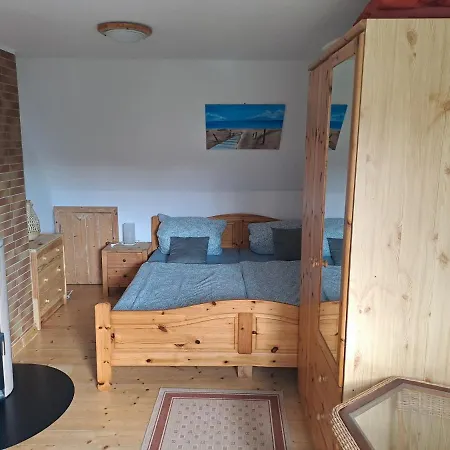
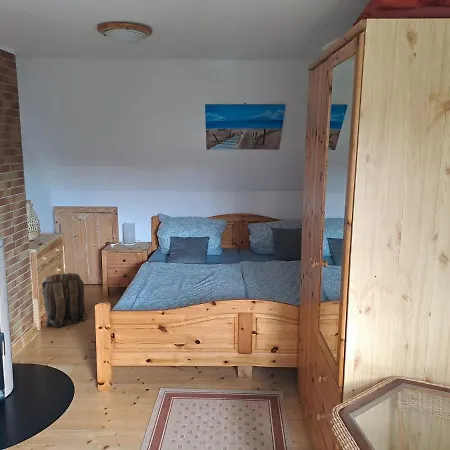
+ backpack (64, 297)
